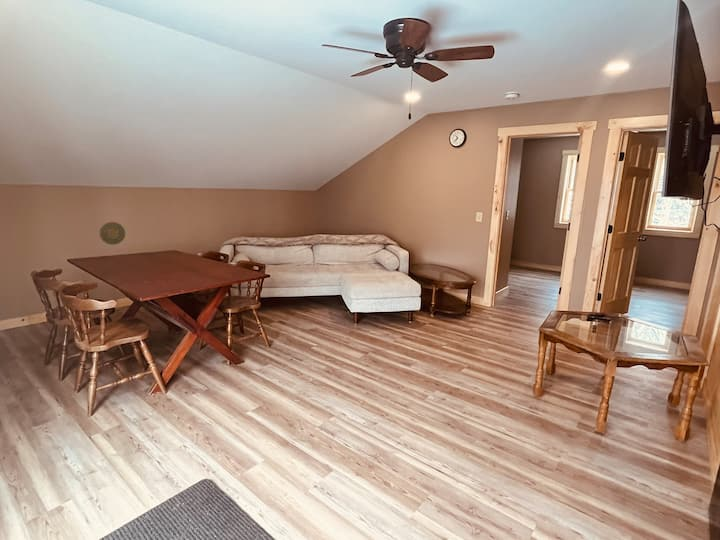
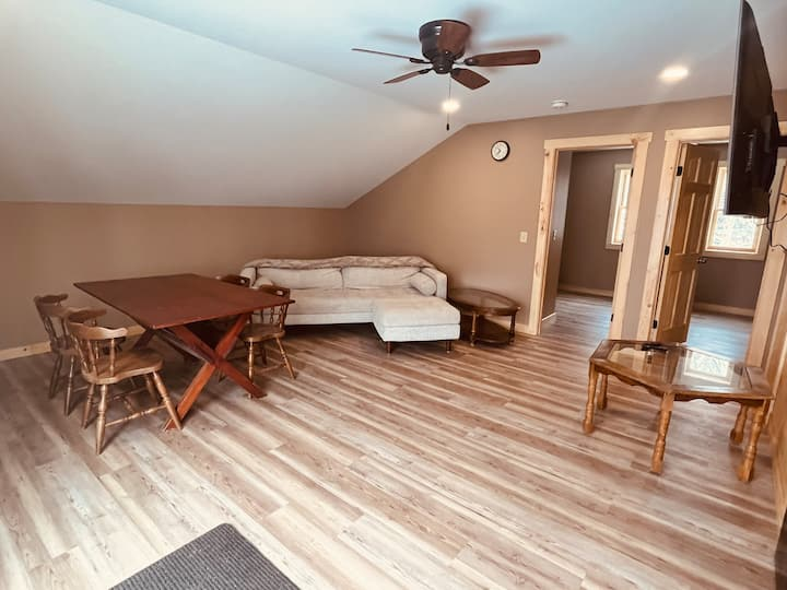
- decorative plate (113, 233)
